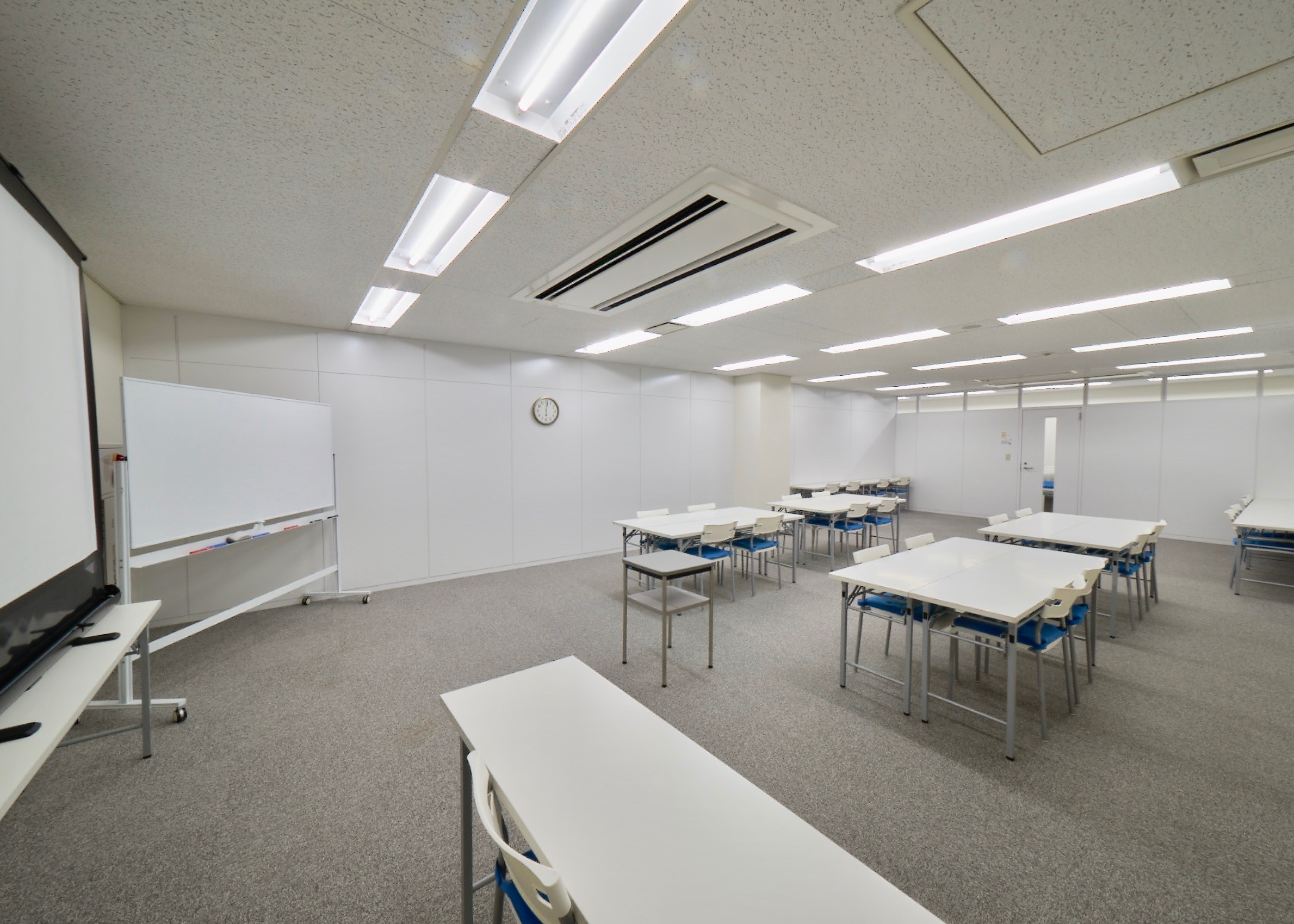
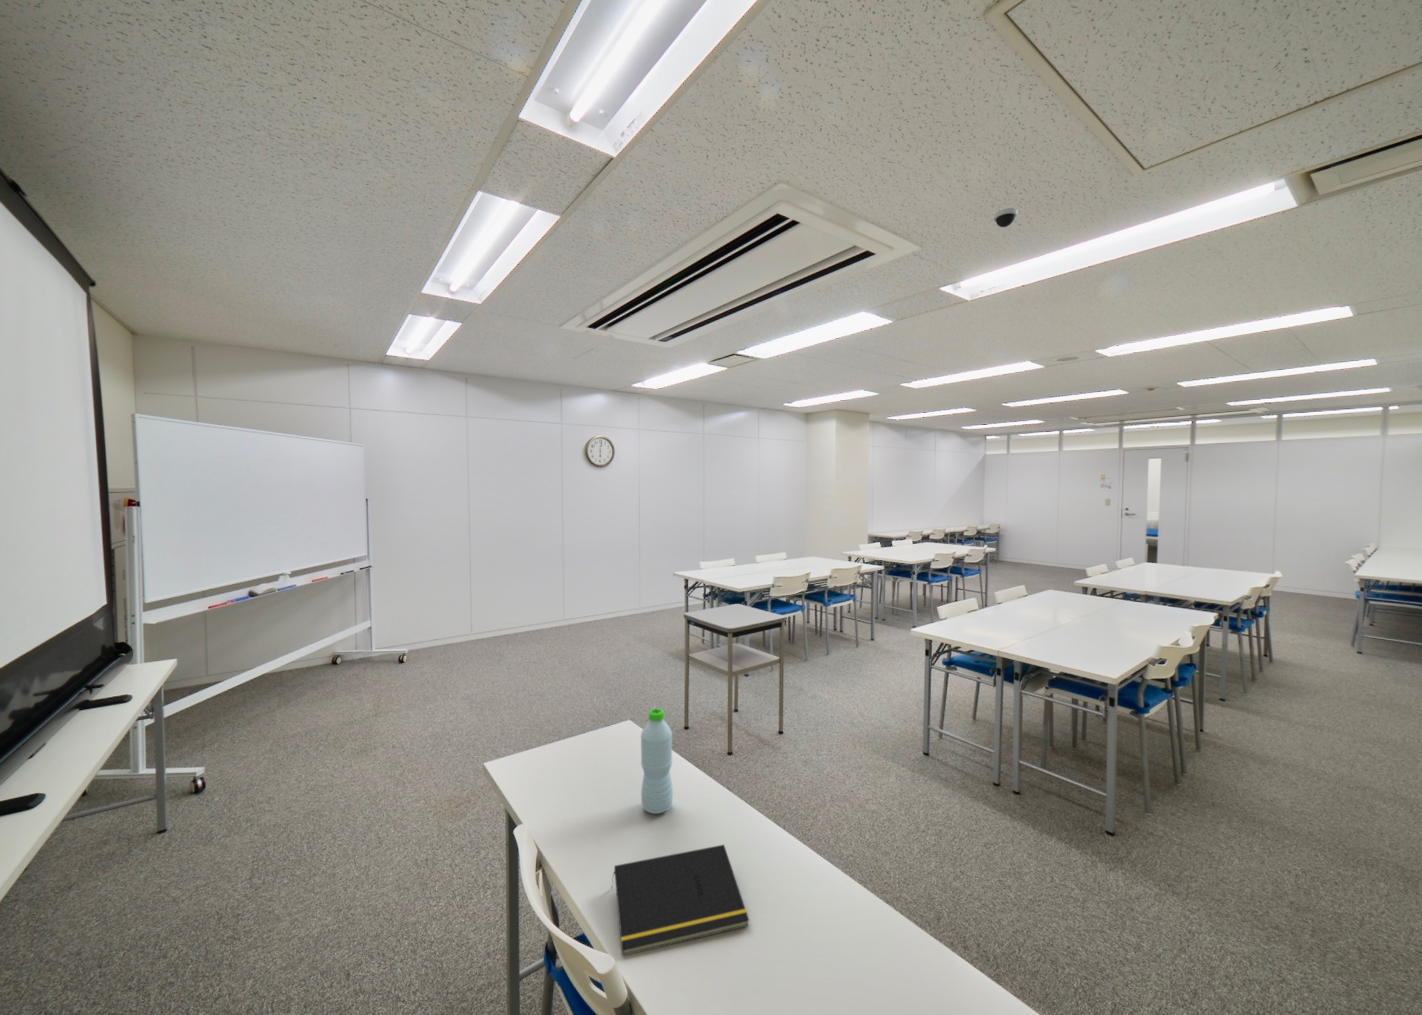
+ dome security camera (1004, 220)
+ notepad (678, 894)
+ water bottle (656, 759)
